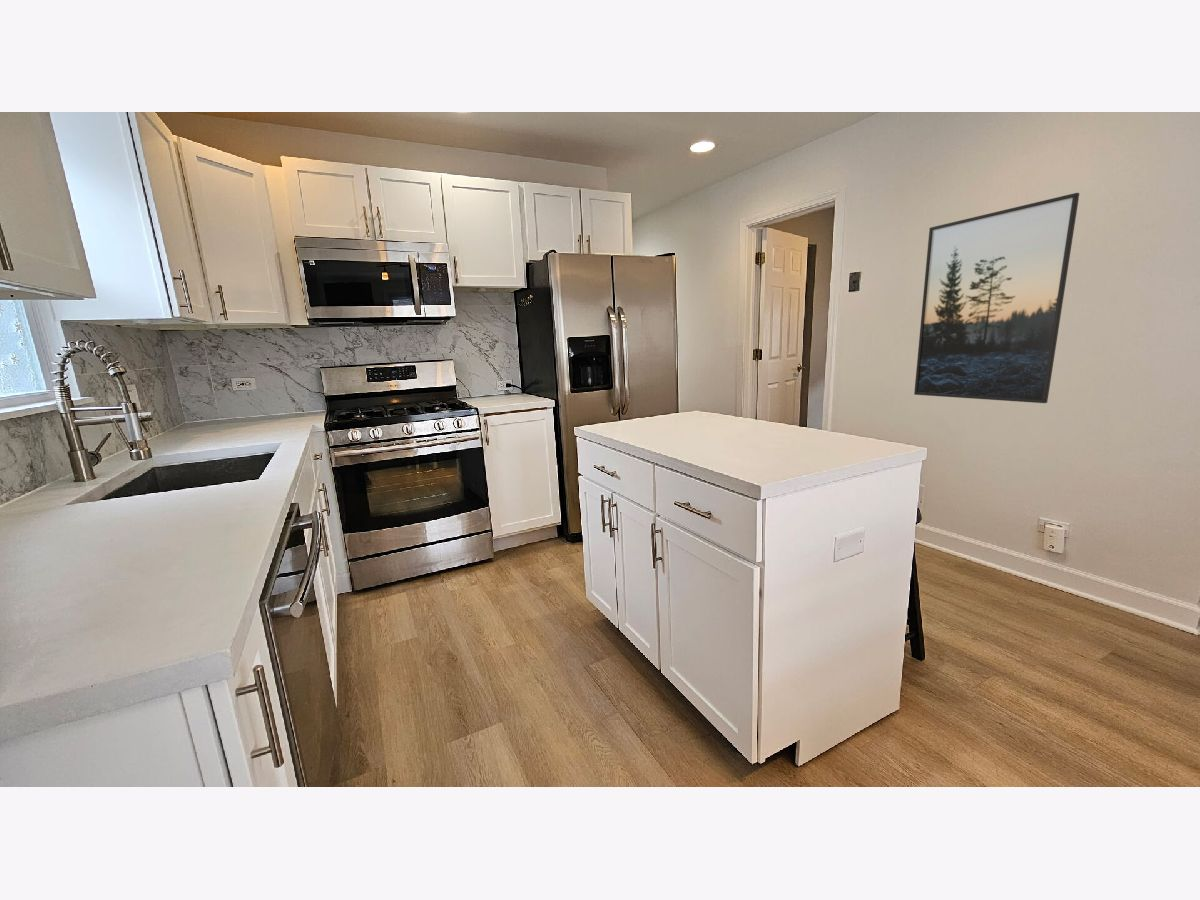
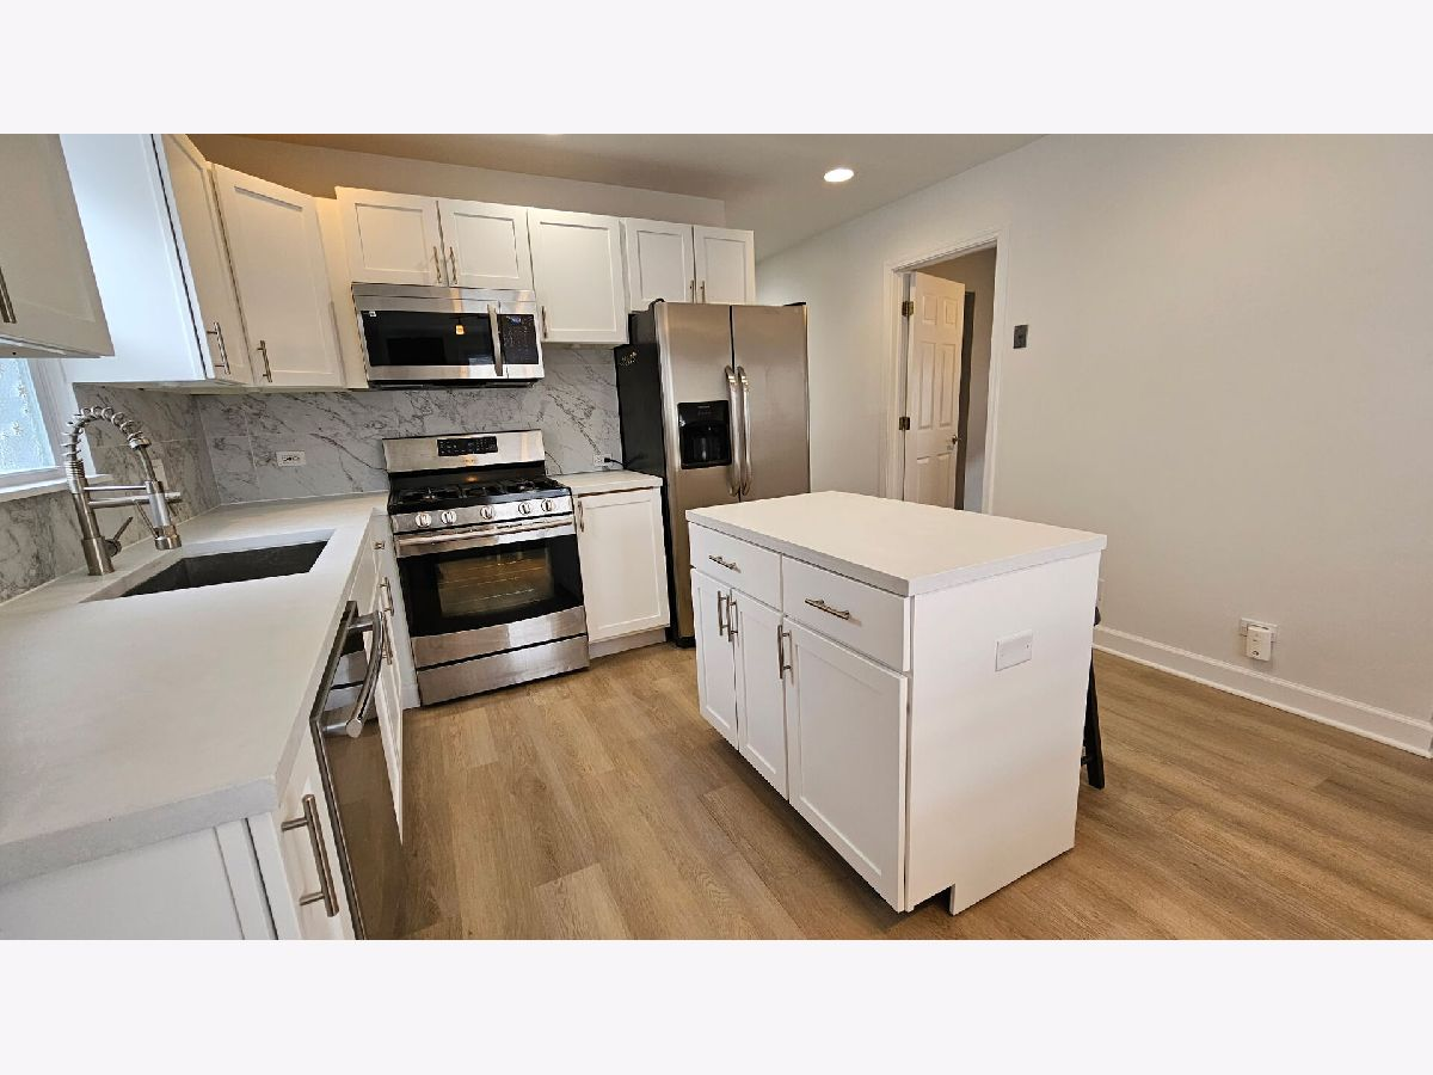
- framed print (984, 309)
